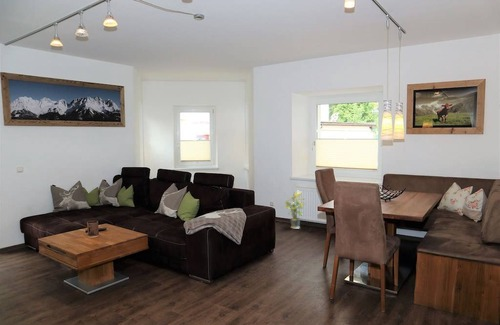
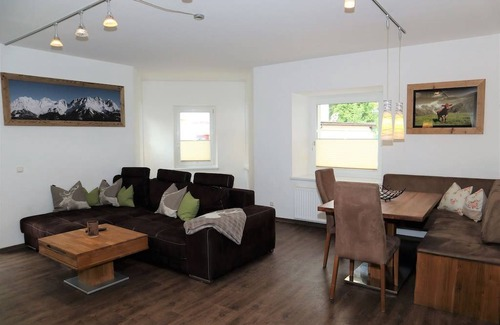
- potted plant (295, 209)
